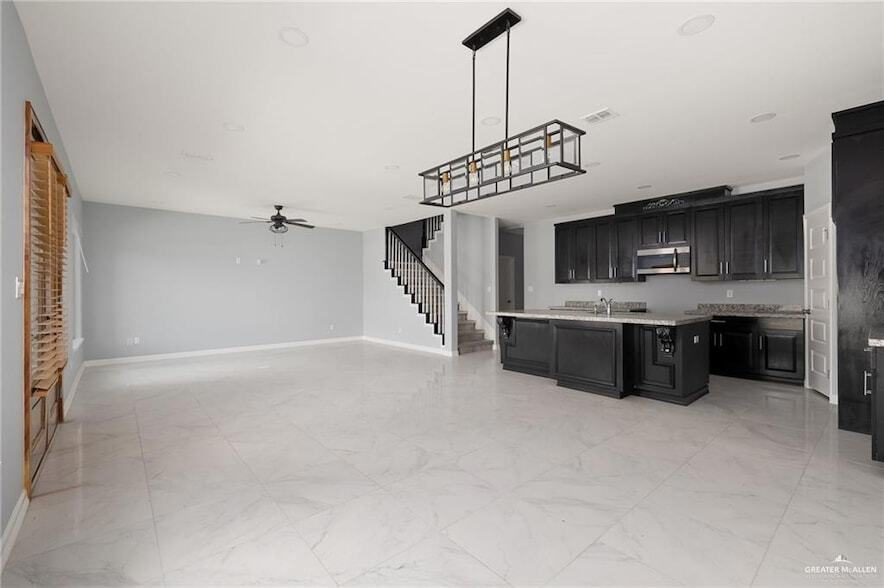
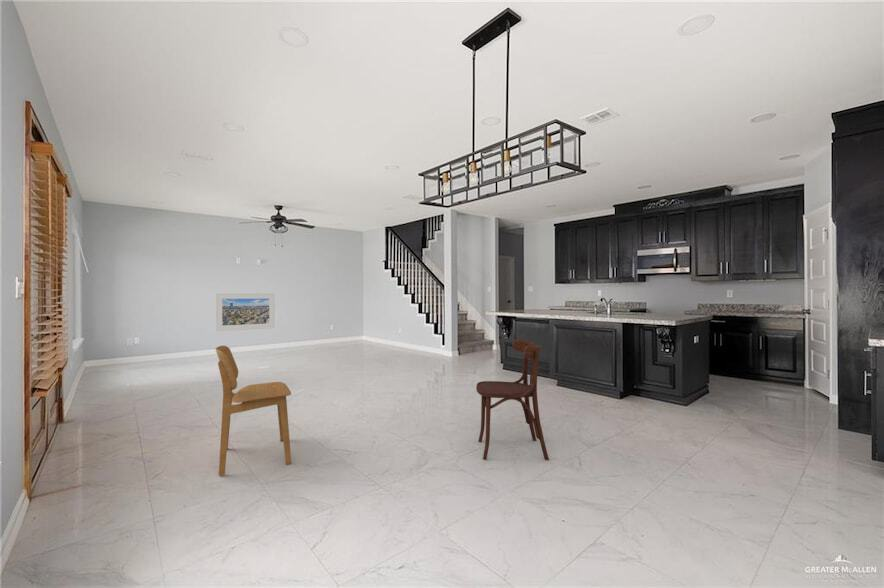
+ dining chair (255, 401)
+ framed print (246, 311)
+ dining chair (509, 395)
